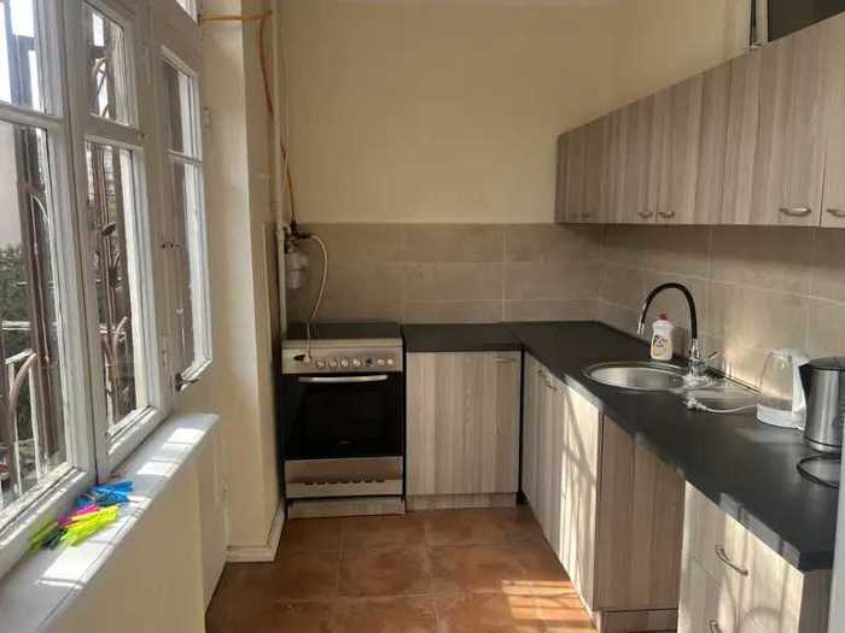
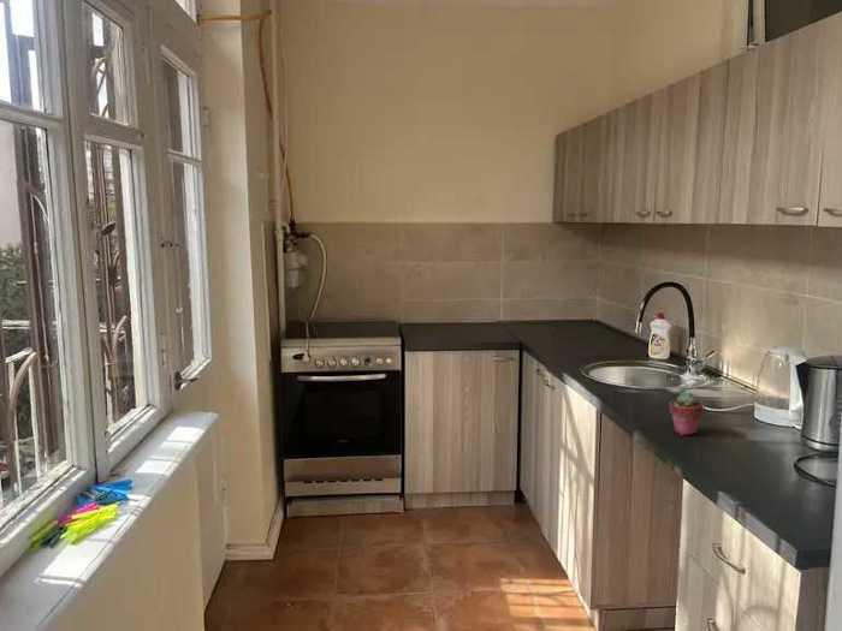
+ potted succulent (686, 411)
